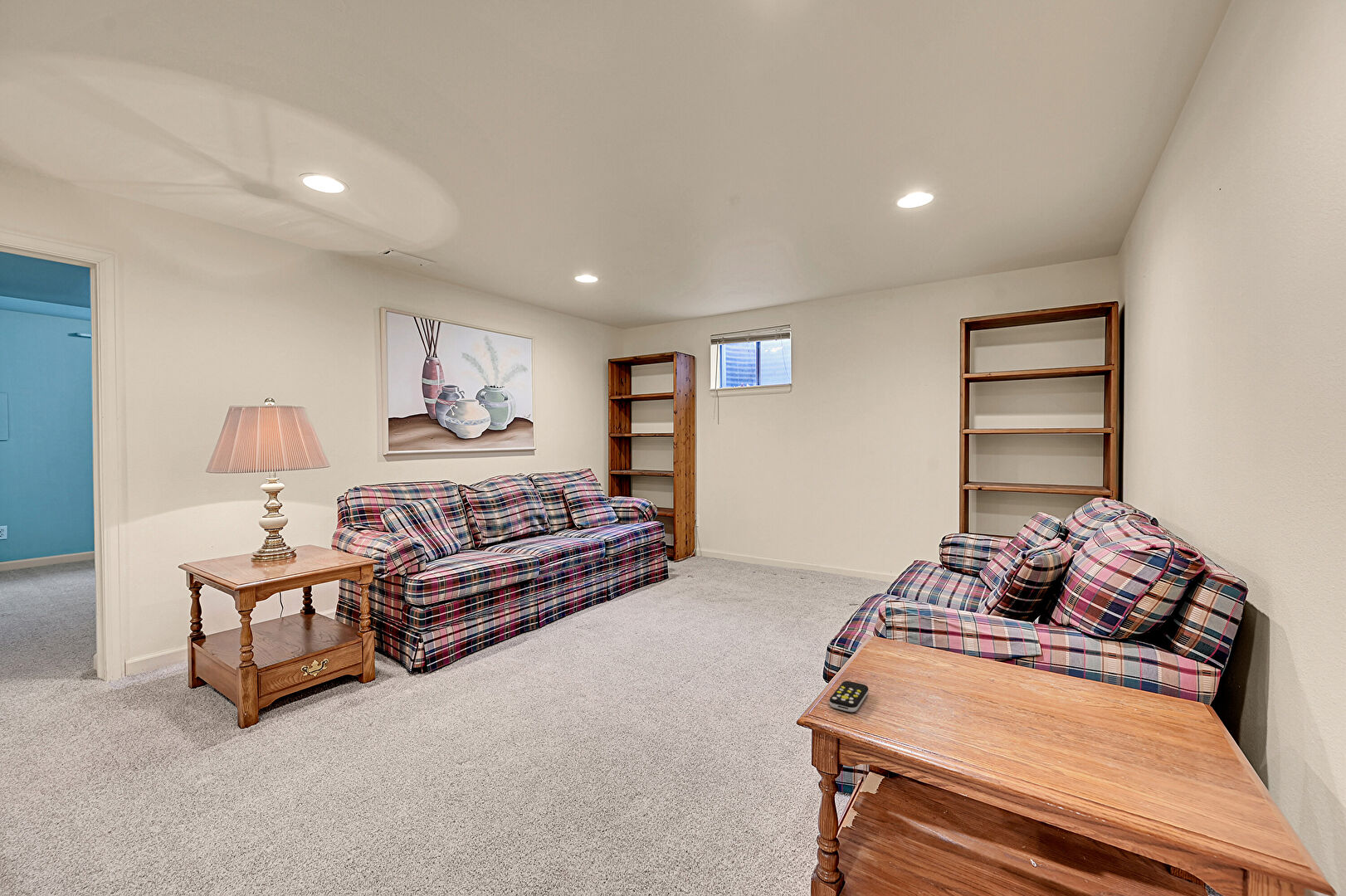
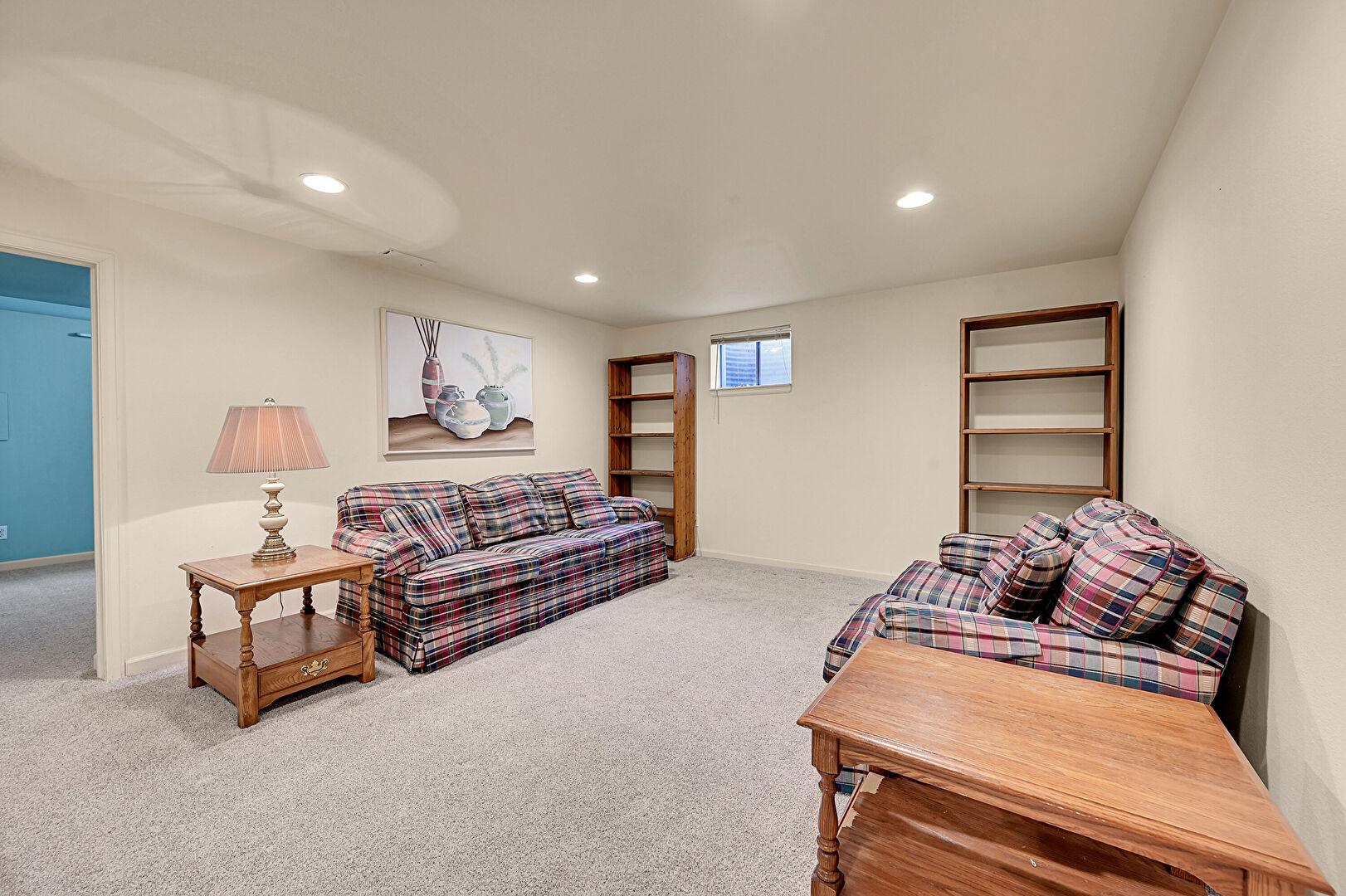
- remote control (849, 695)
